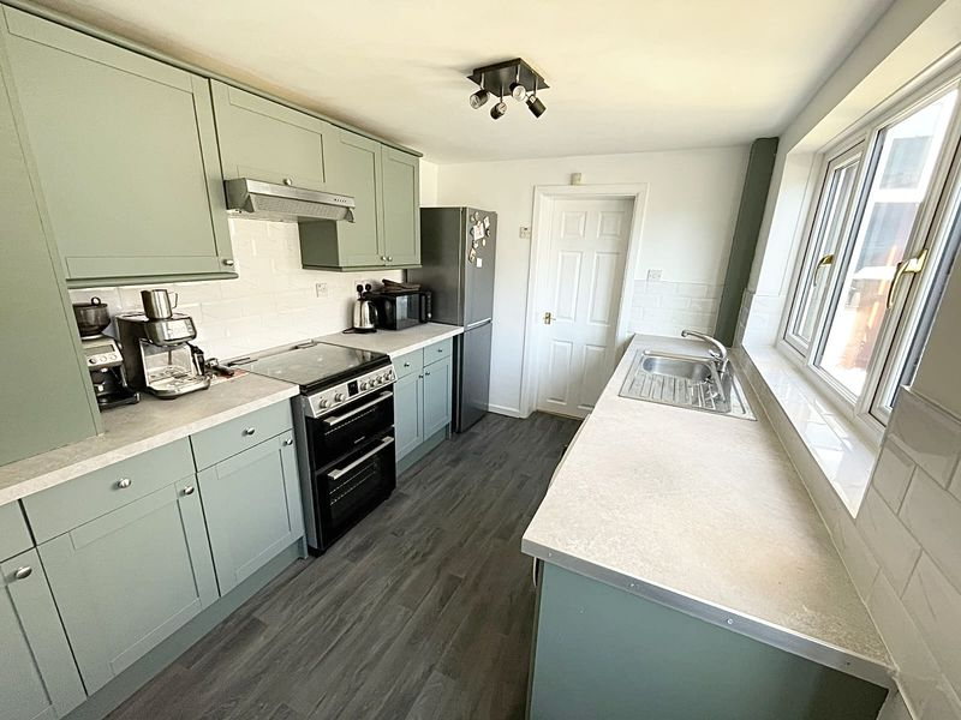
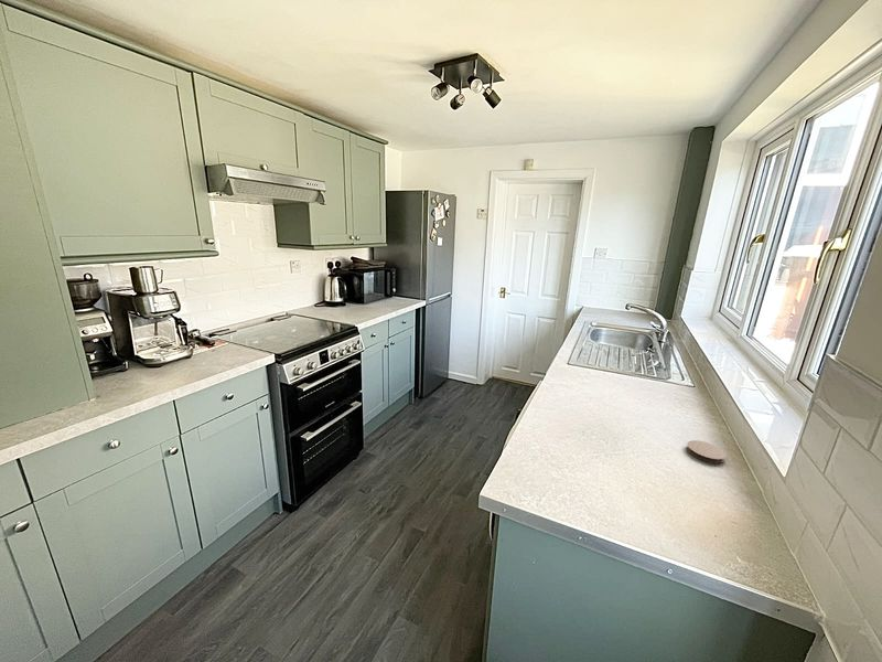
+ coaster (706, 451)
